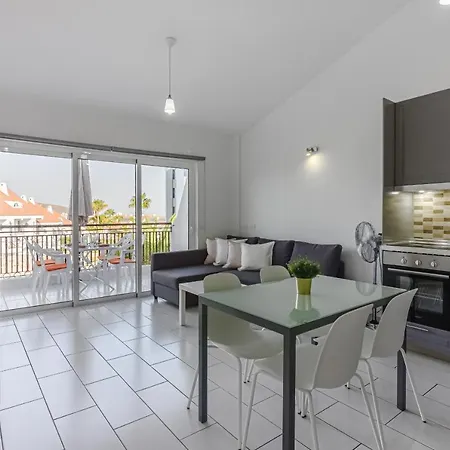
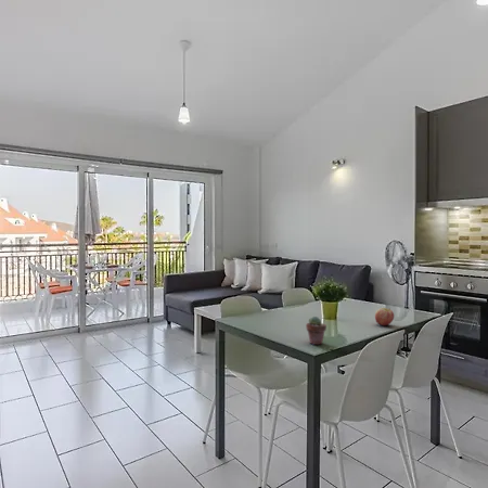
+ apple (384, 316)
+ potted succulent (316, 330)
